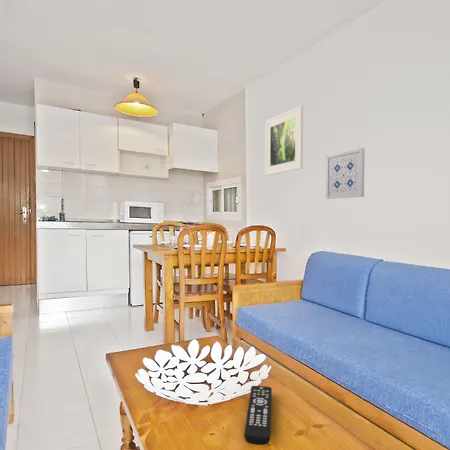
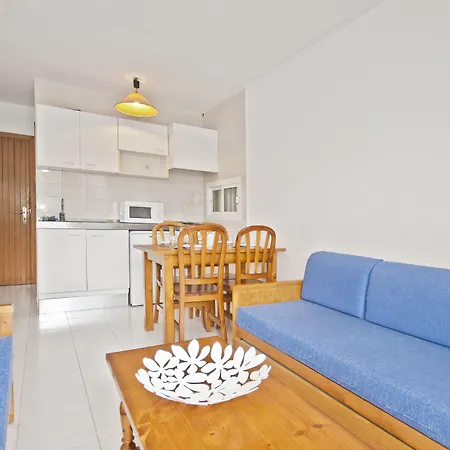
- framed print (282, 143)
- remote control (259, 411)
- wall art (344, 175)
